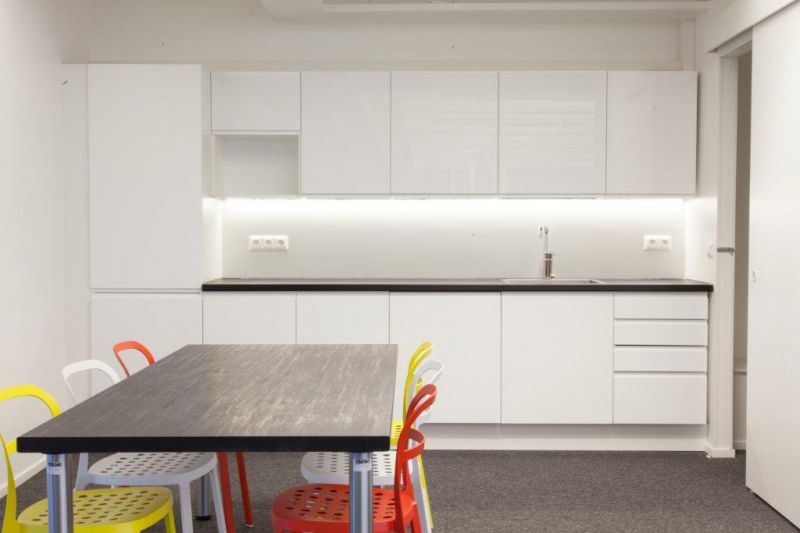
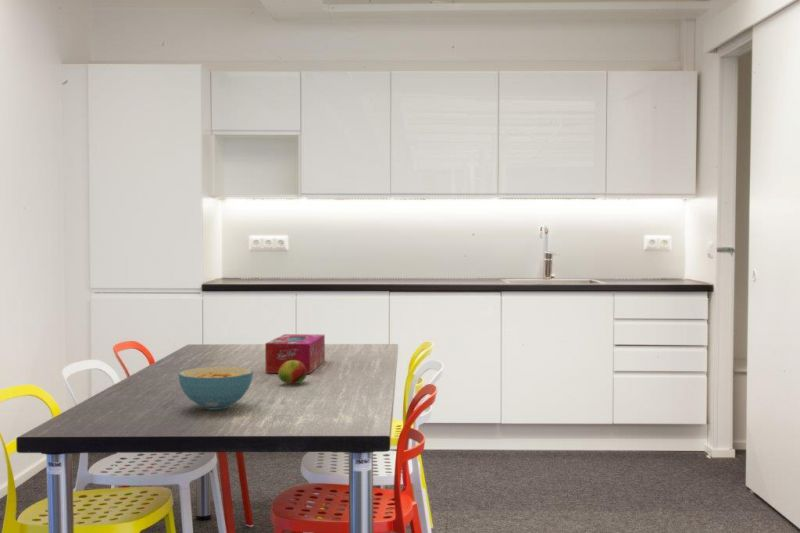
+ tissue box (296, 352)
+ cereal bowl (216, 389)
+ fruit (292, 371)
